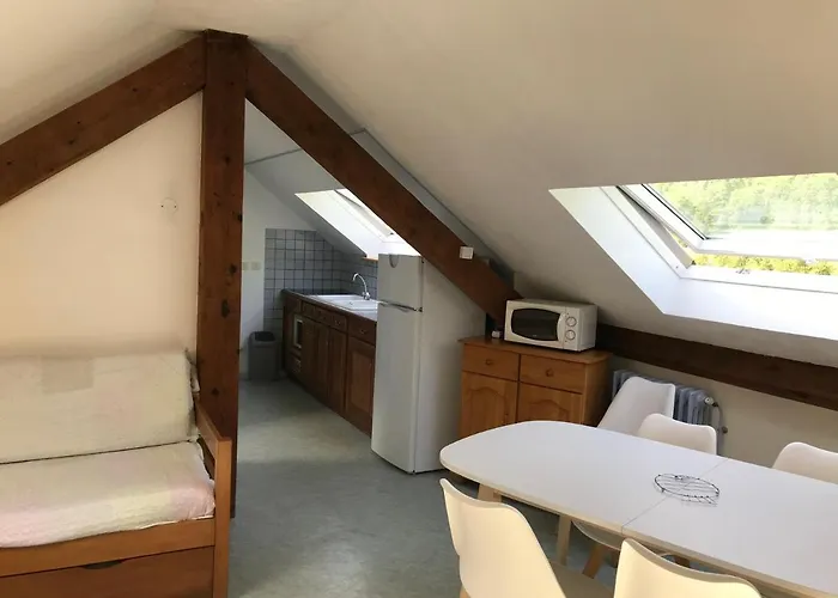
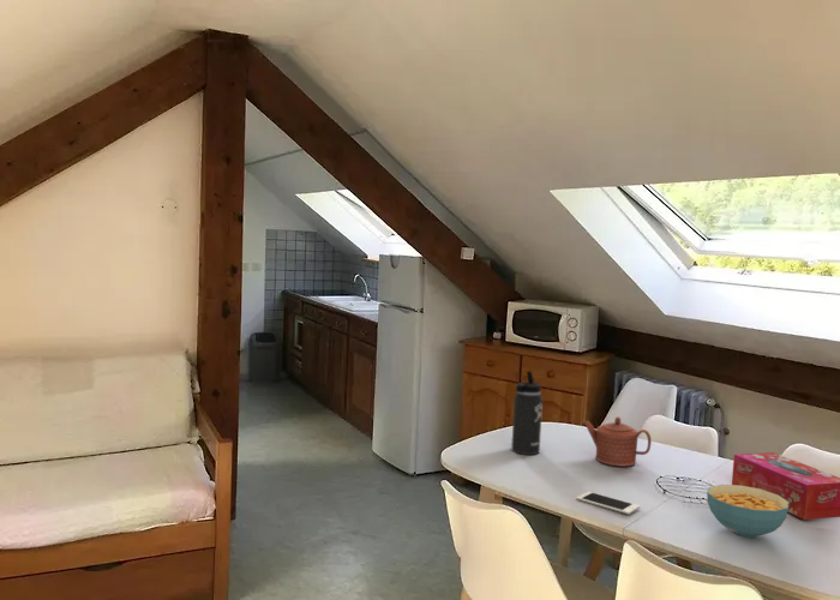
+ cell phone (607, 502)
+ thermos bottle (526, 412)
+ teapot (616, 438)
+ cereal bowl (745, 515)
+ tissue box (787, 484)
